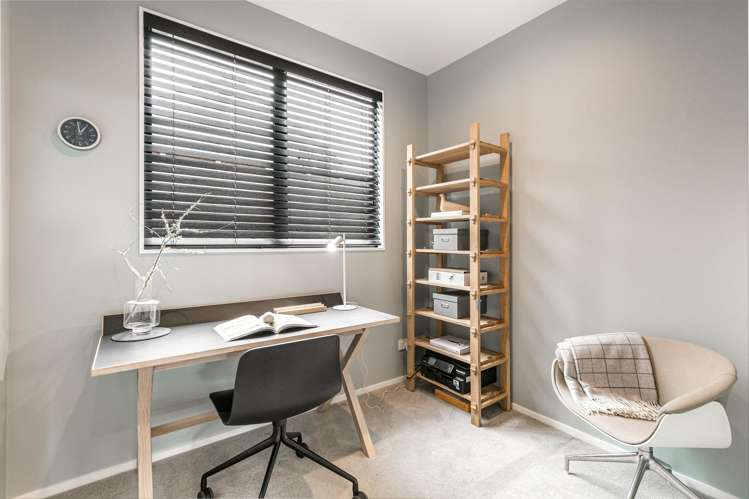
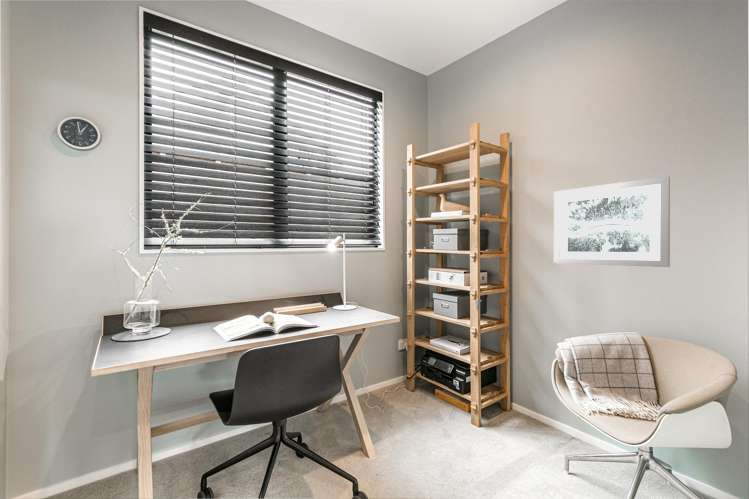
+ wall art (605, 224)
